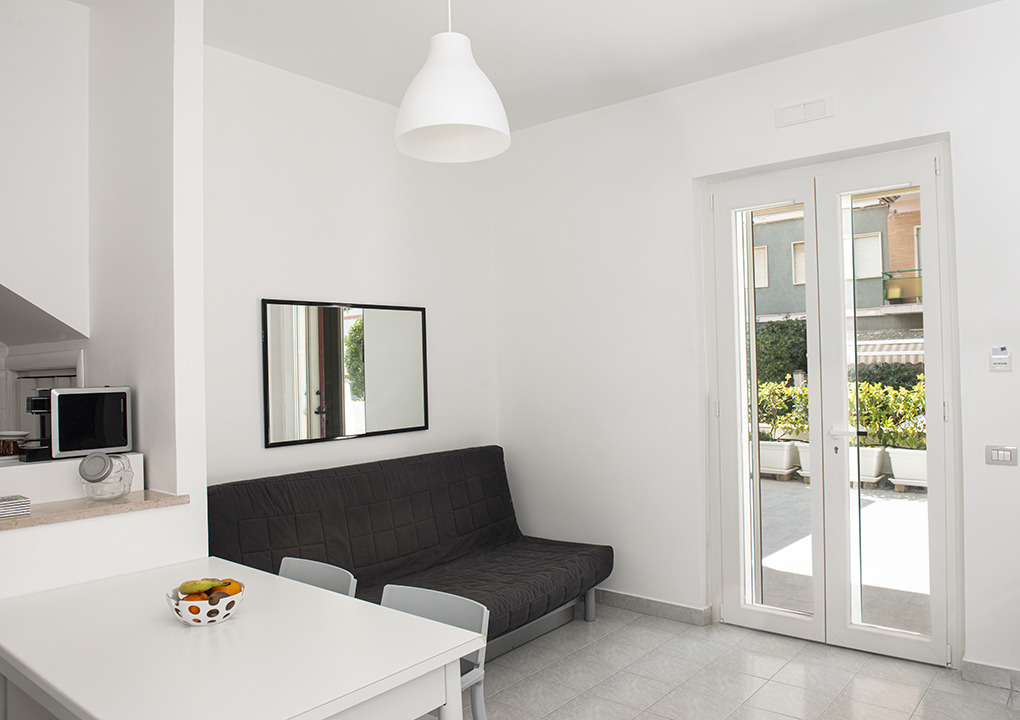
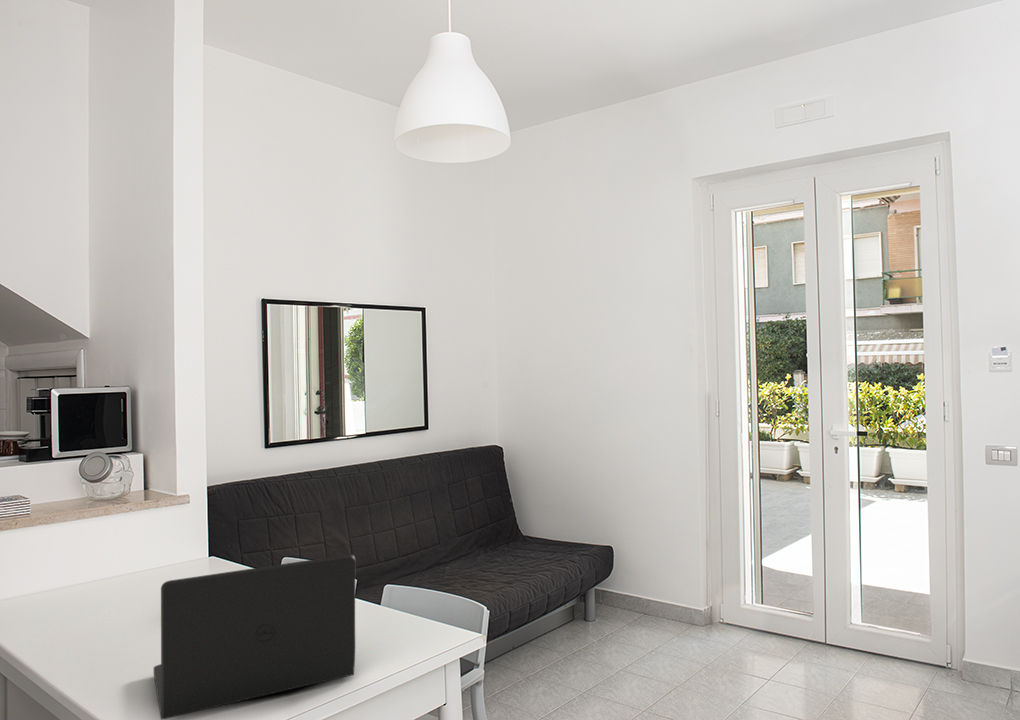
+ laptop (252, 615)
